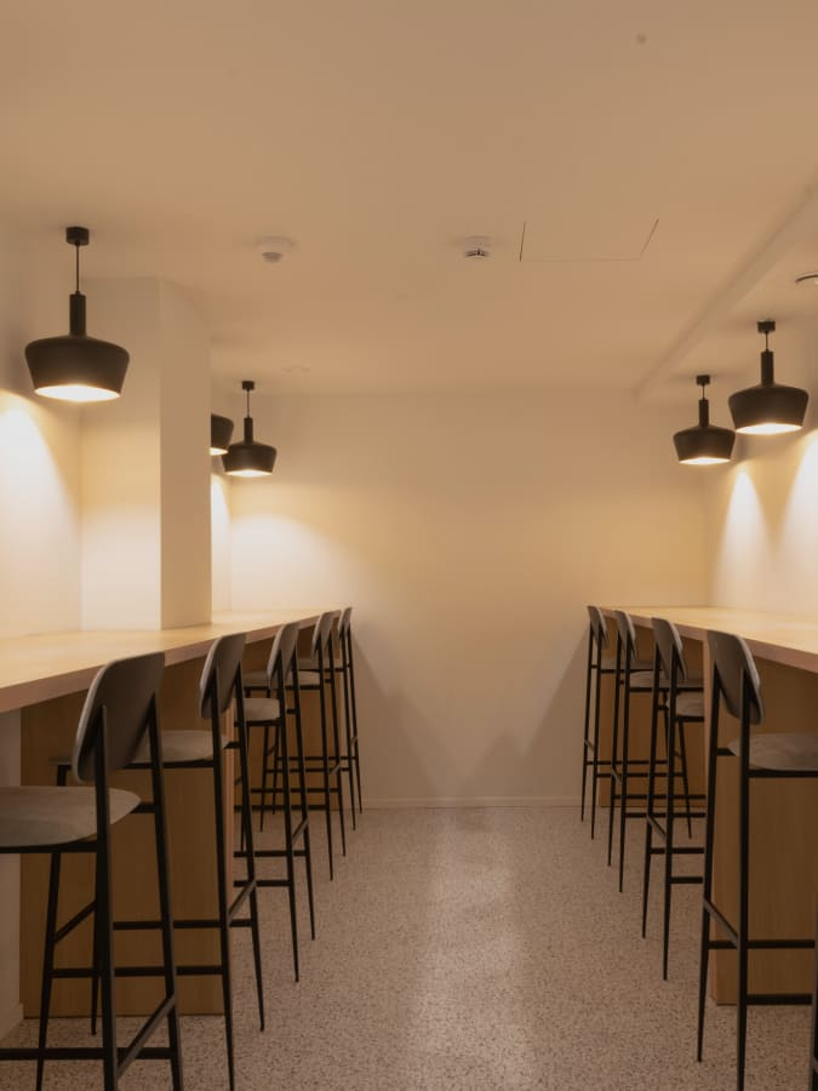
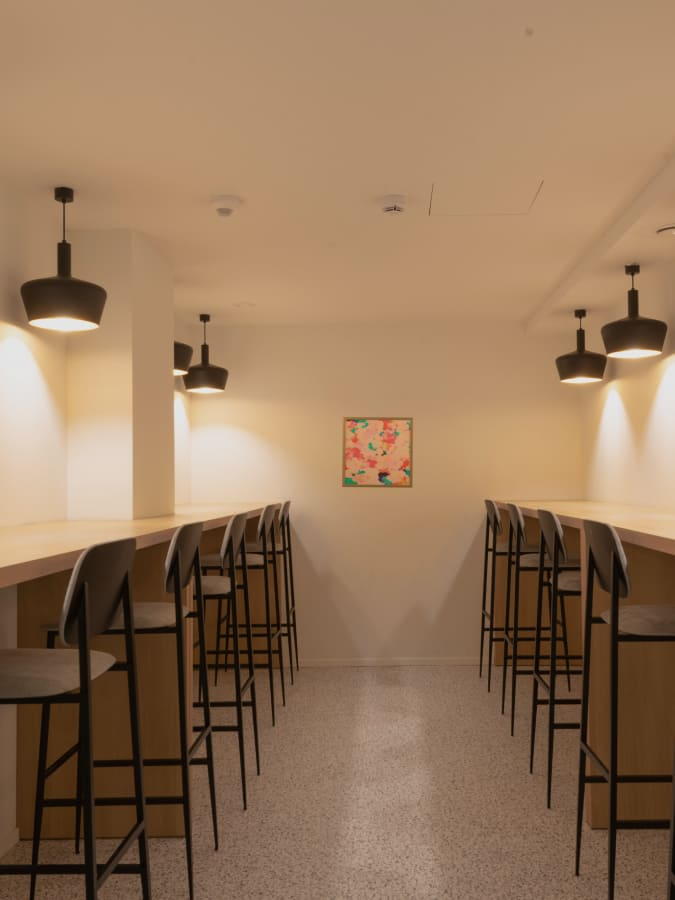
+ wall art (377, 452)
